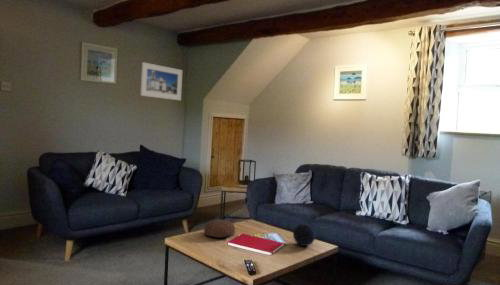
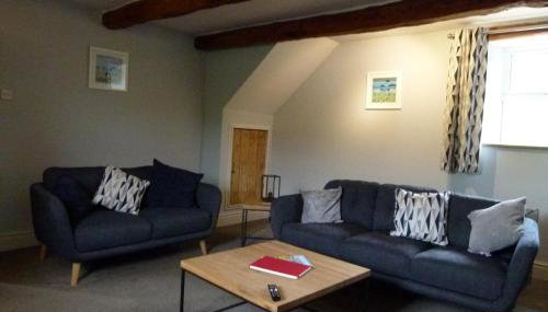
- decorative orb (304, 234)
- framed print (162, 82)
- decorative bowl (219, 227)
